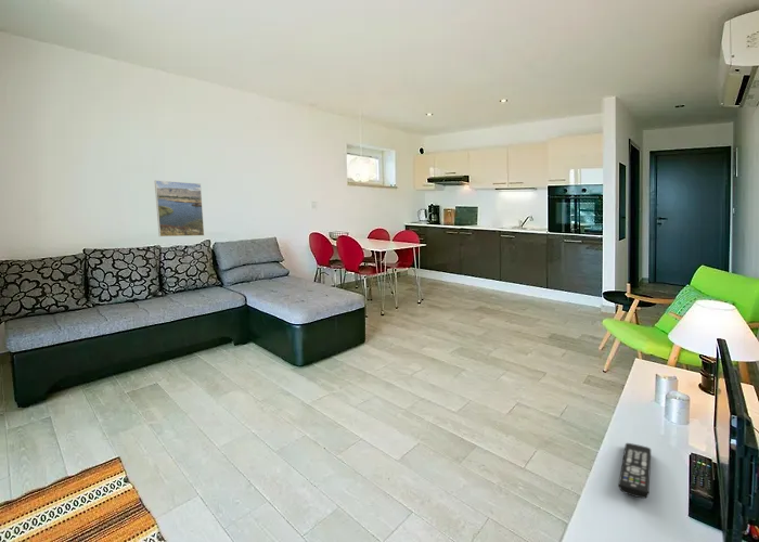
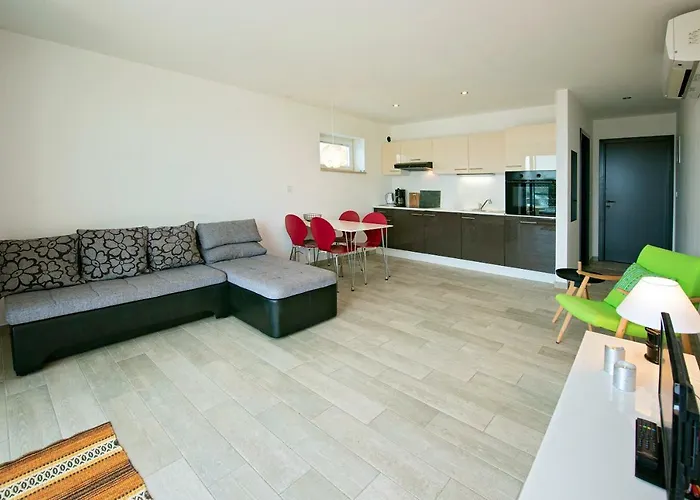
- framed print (180, 209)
- remote control (635, 468)
